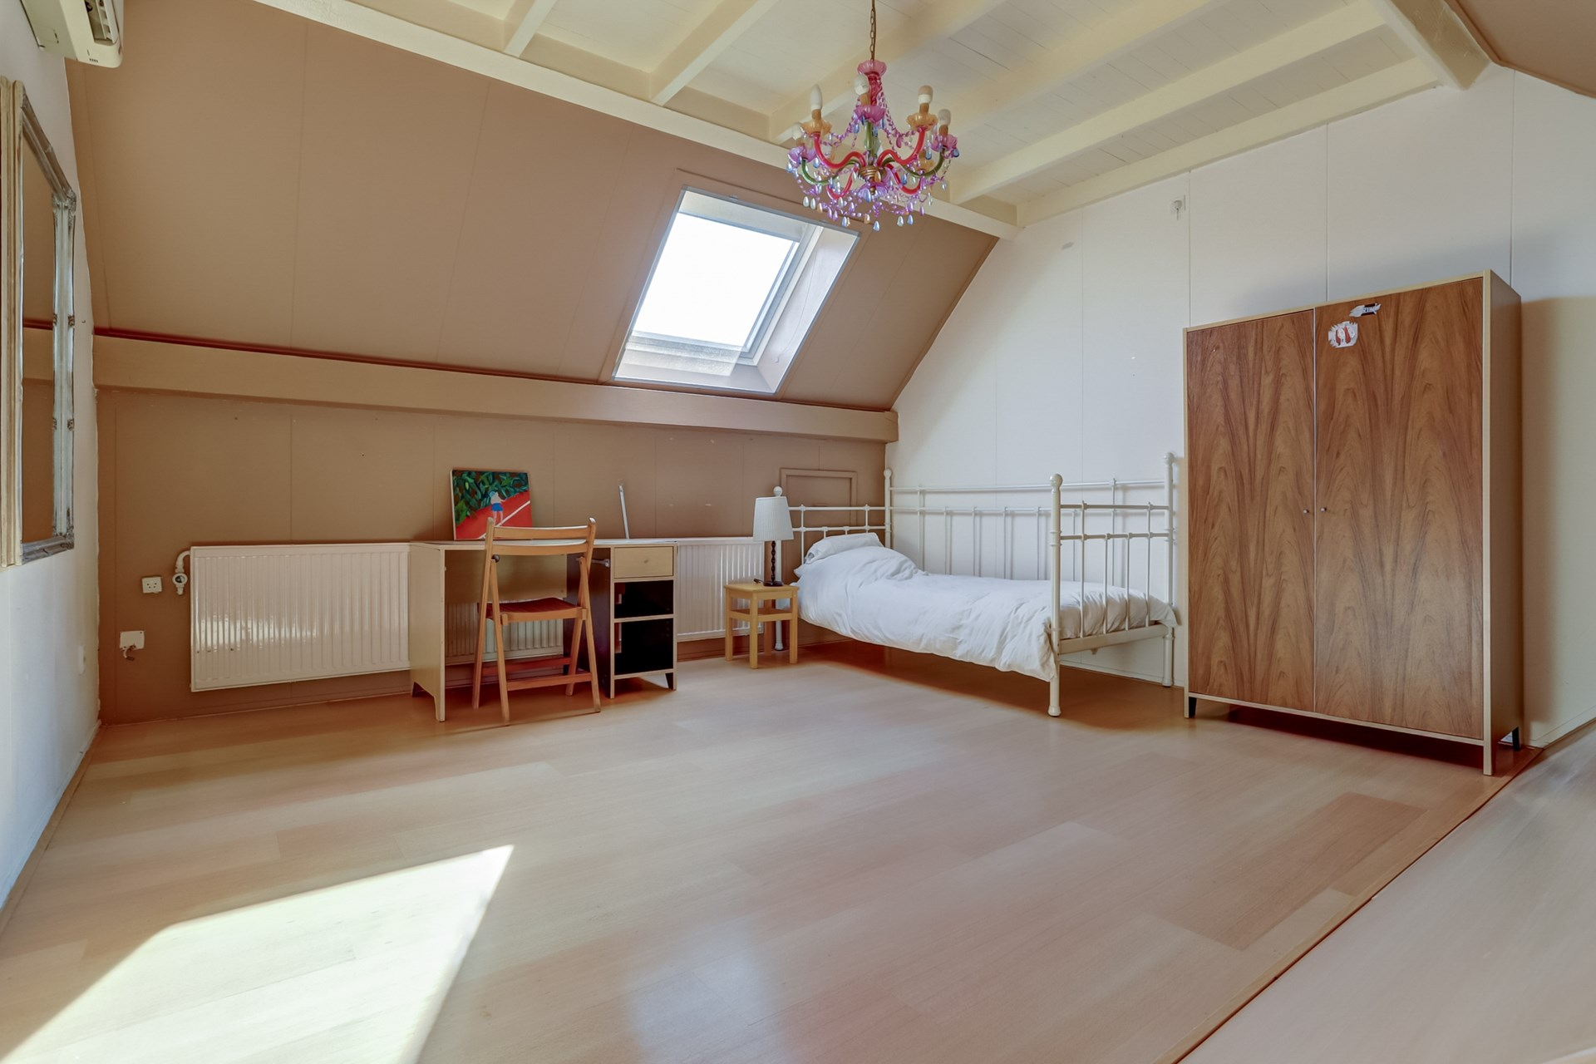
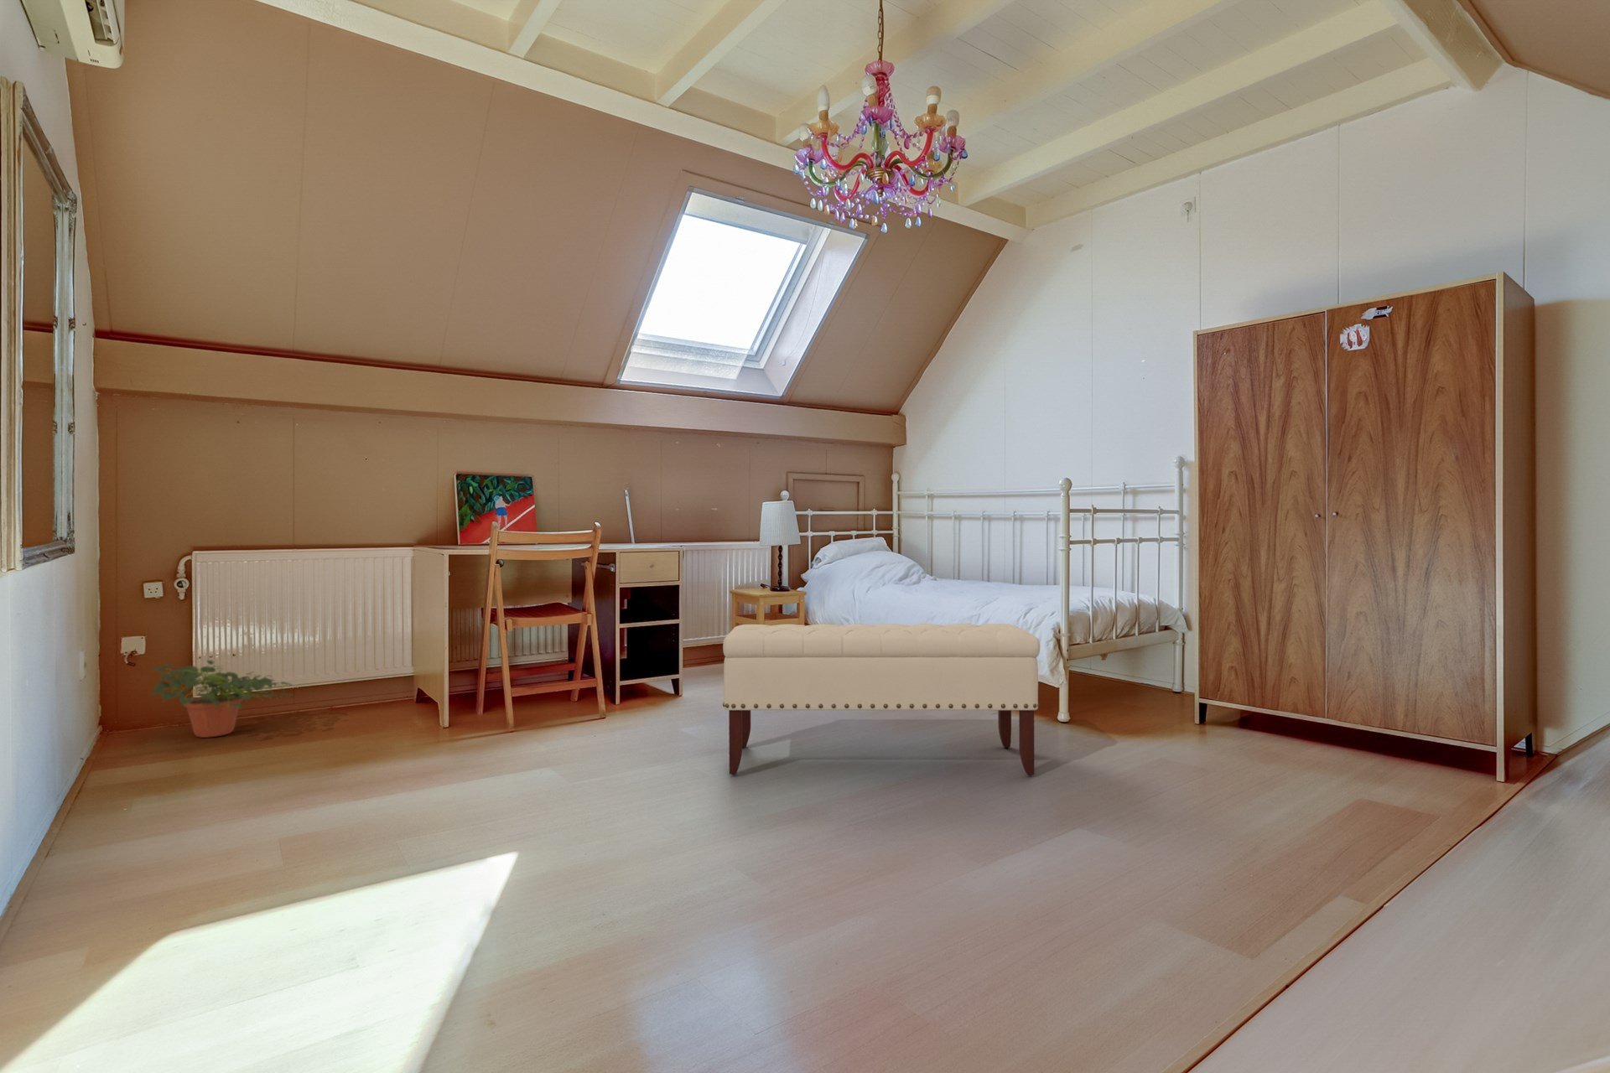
+ potted plant (224, 697)
+ bench (877, 693)
